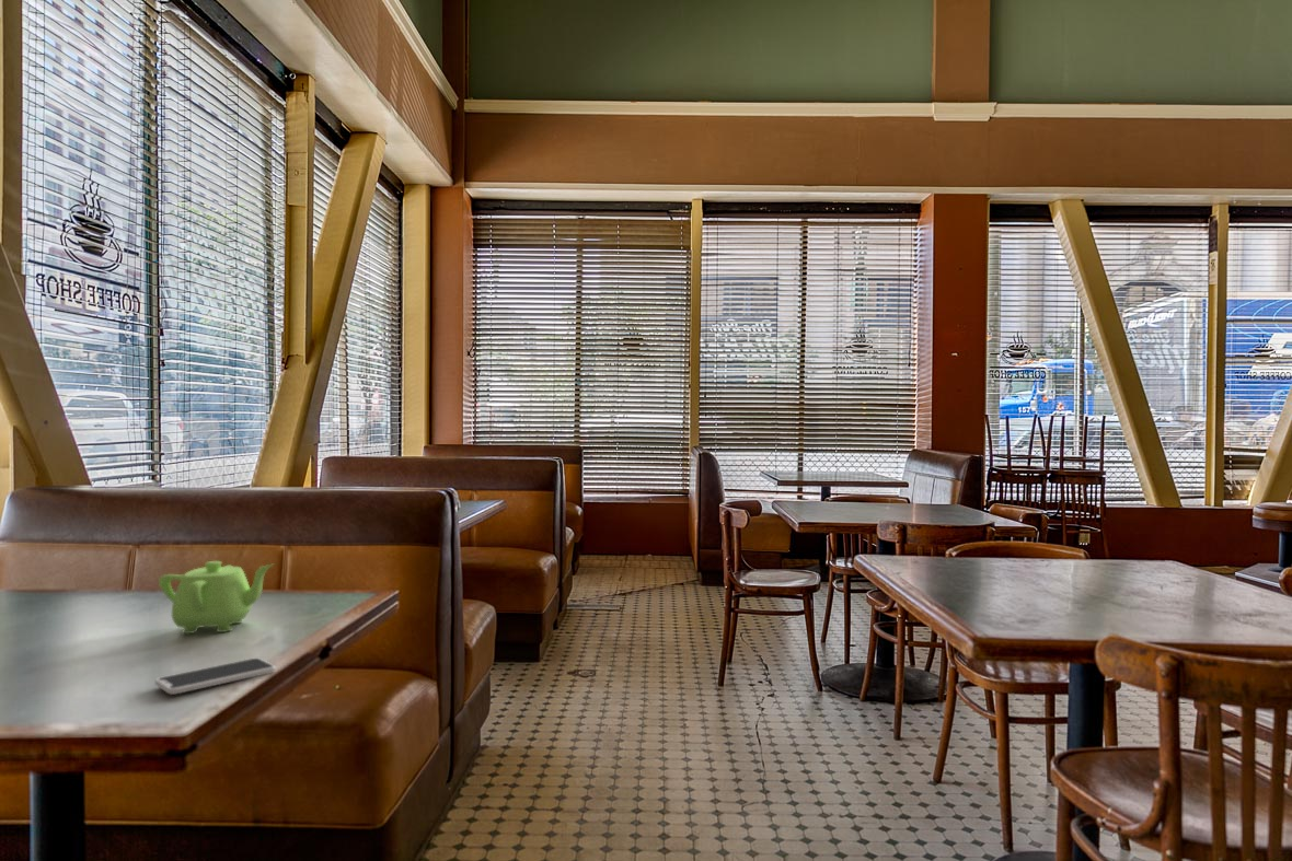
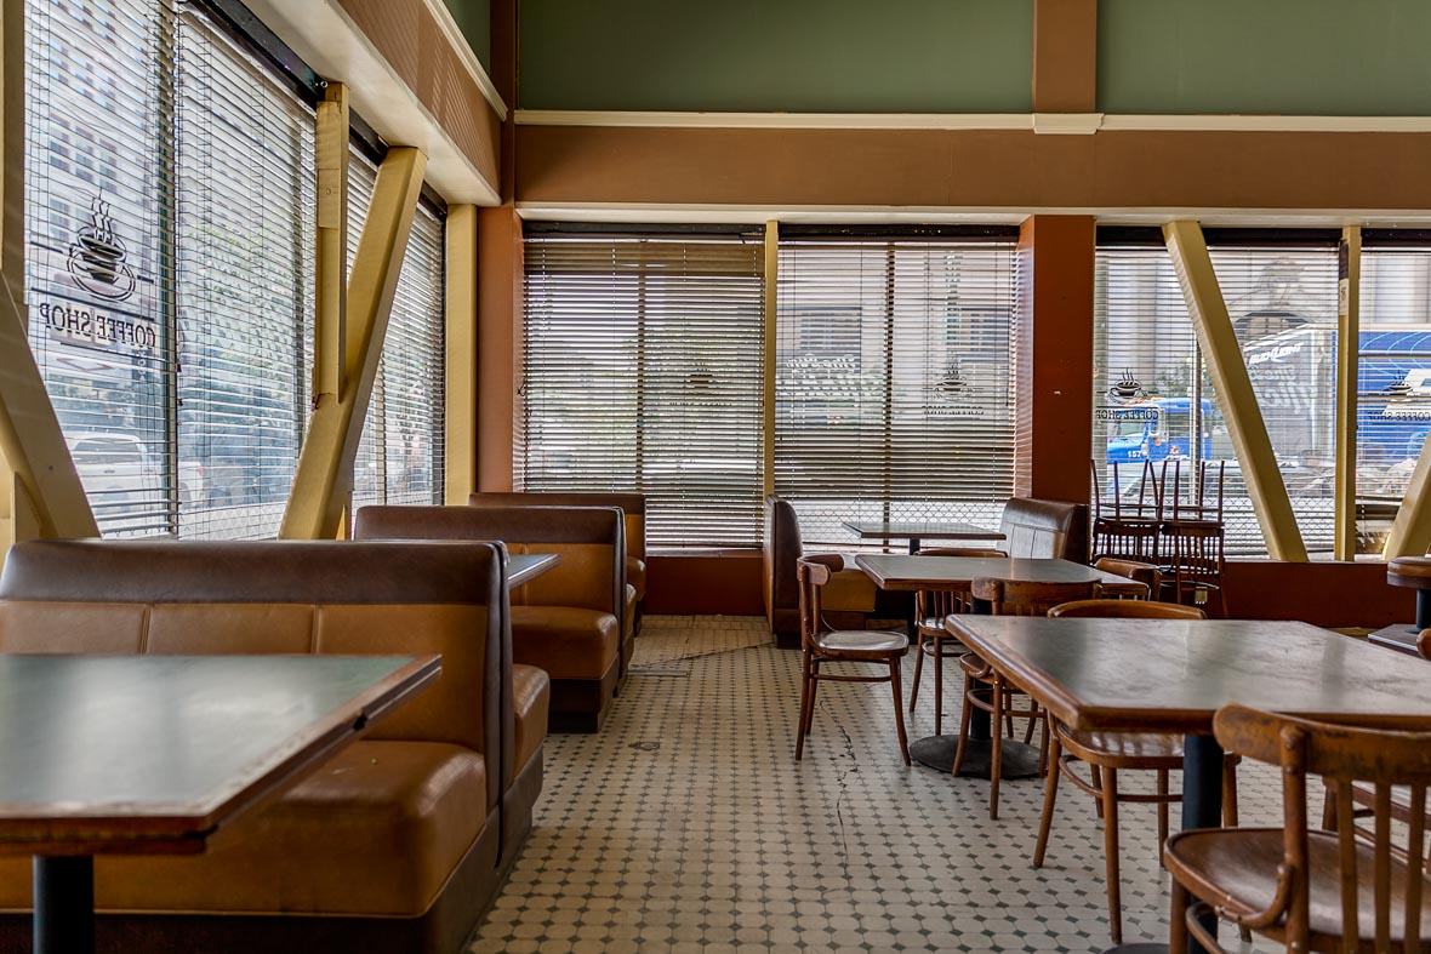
- teapot (217, 594)
- smartphone (217, 675)
